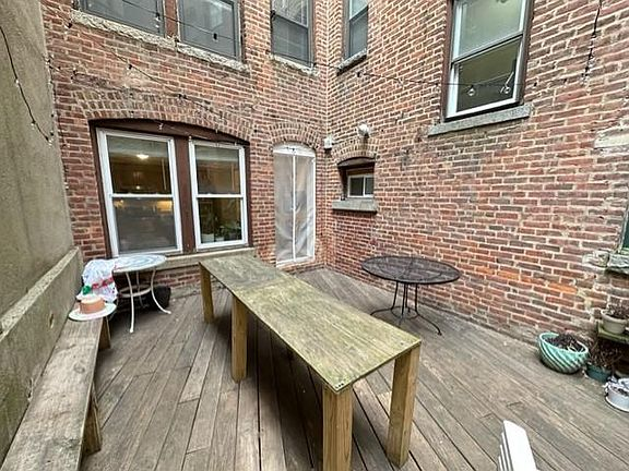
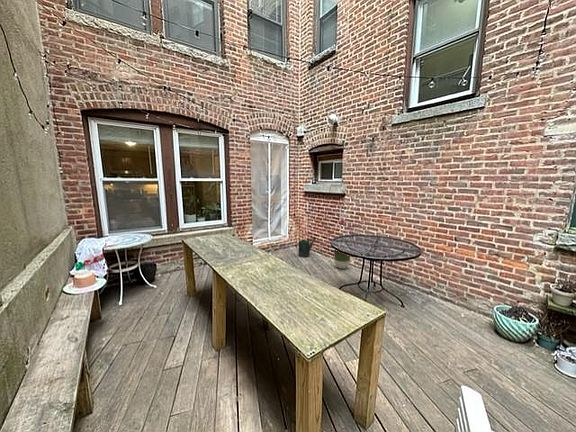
+ watering can (306, 246)
+ planter (342, 259)
